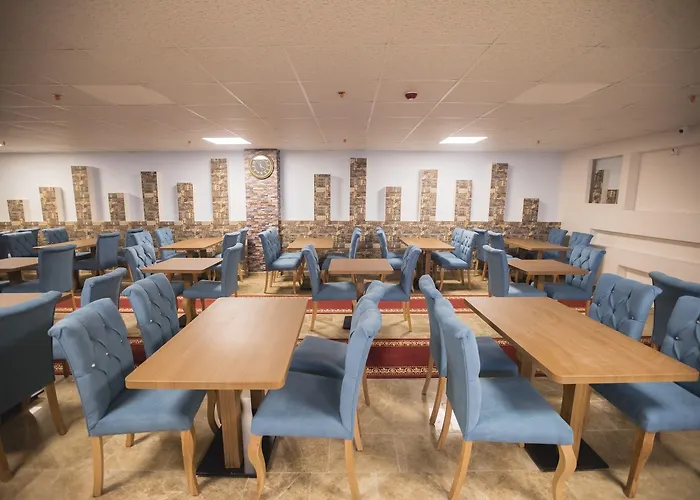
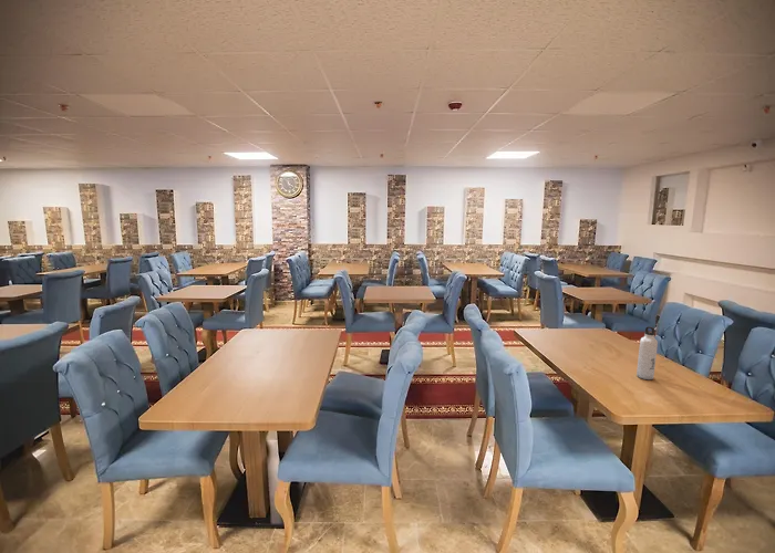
+ water bottle (647, 352)
